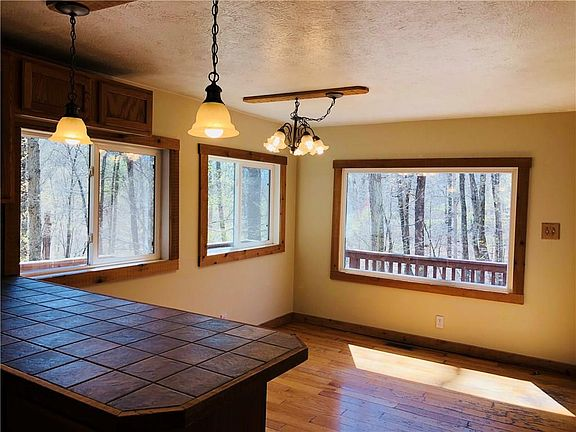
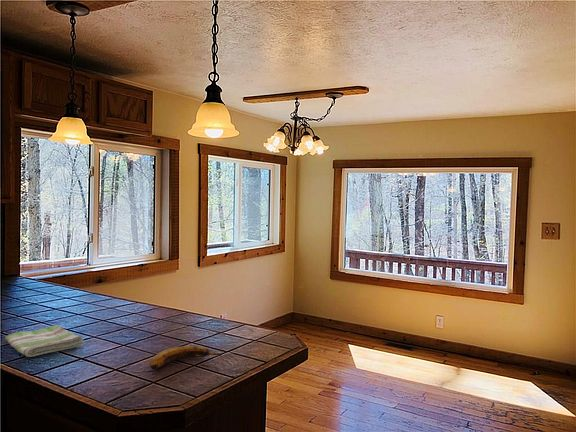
+ banana (181, 357)
+ dish towel (43, 338)
